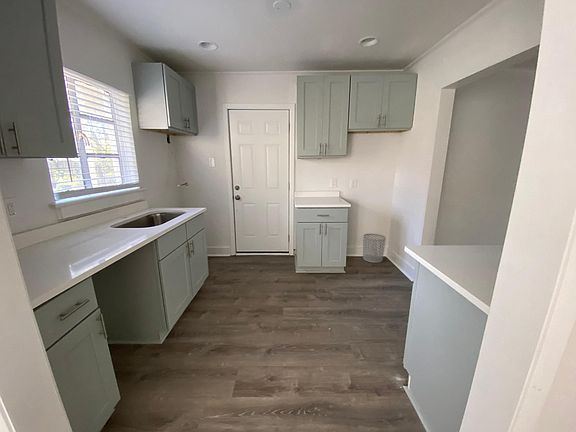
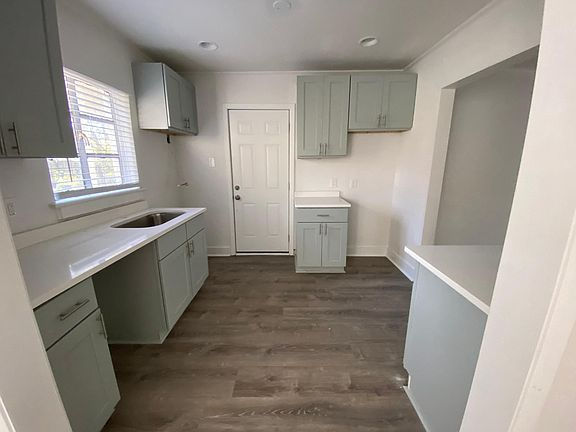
- waste bin (373, 248)
